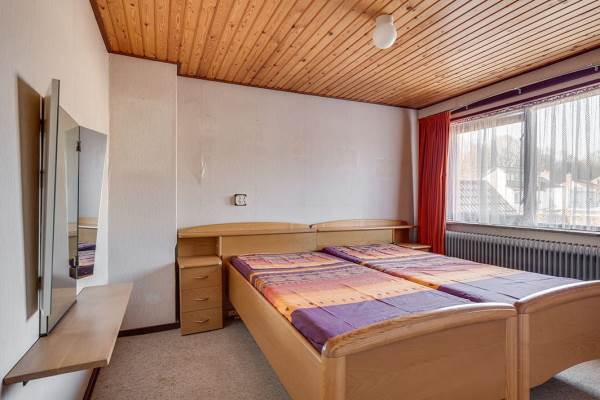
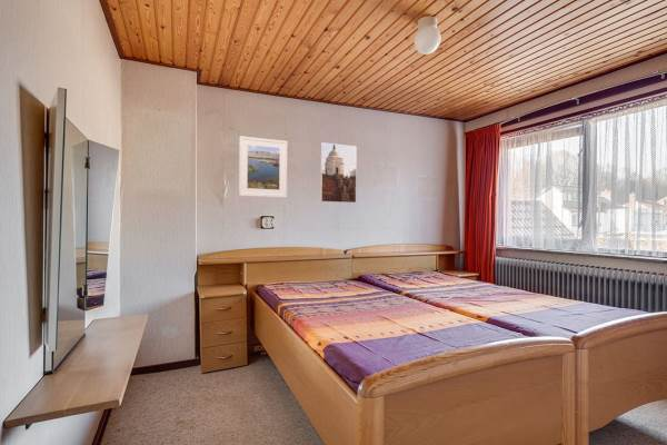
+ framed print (338, 172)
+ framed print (263, 167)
